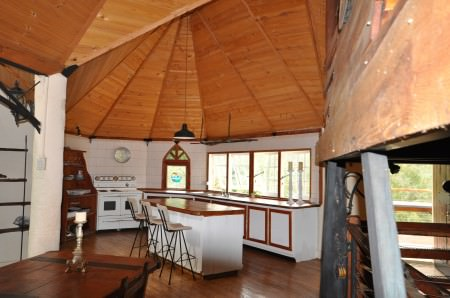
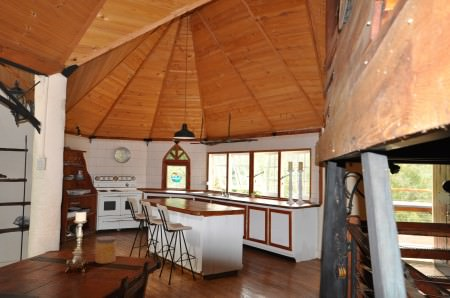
+ jar (105, 249)
